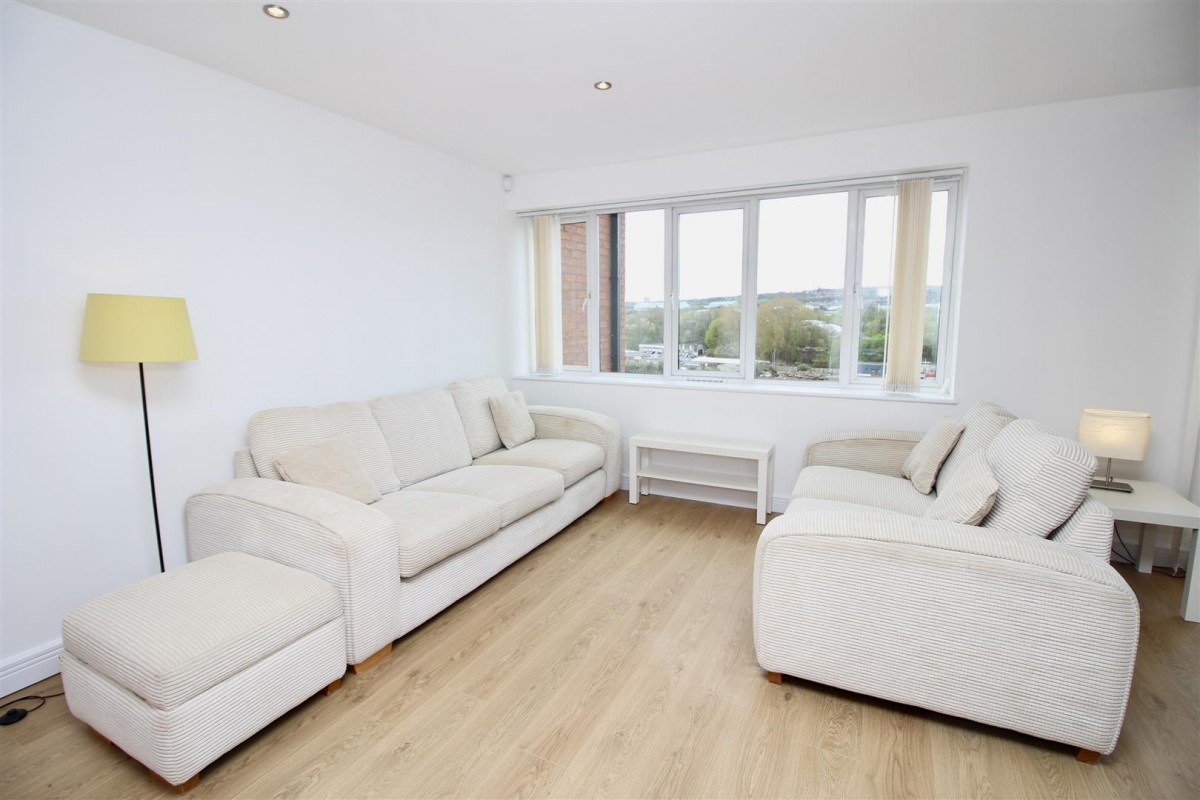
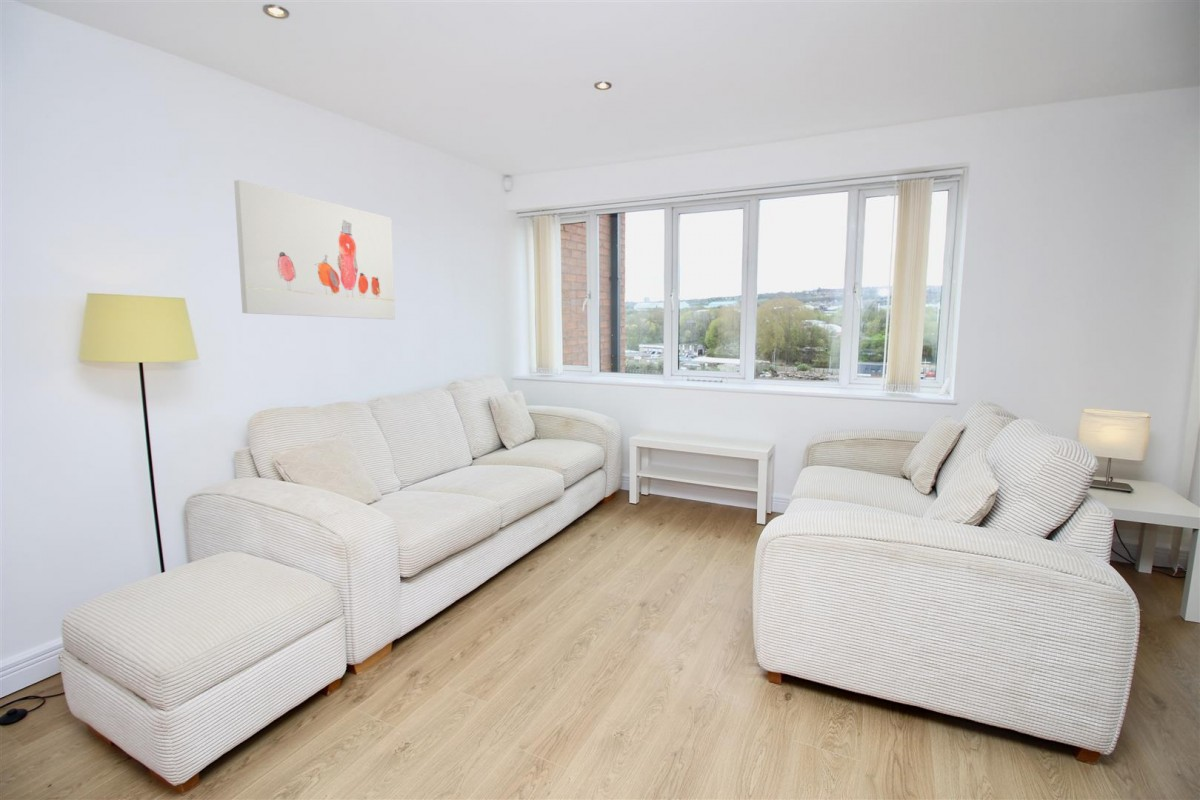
+ wall art (325, 259)
